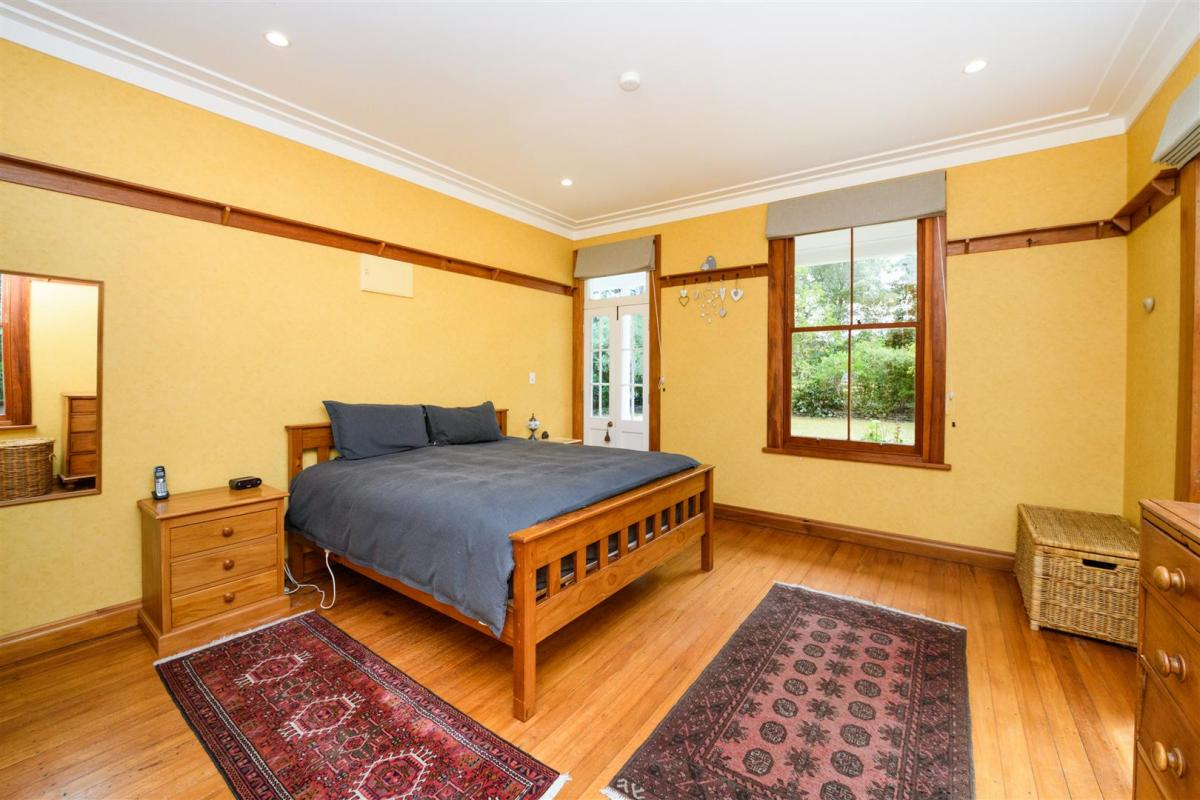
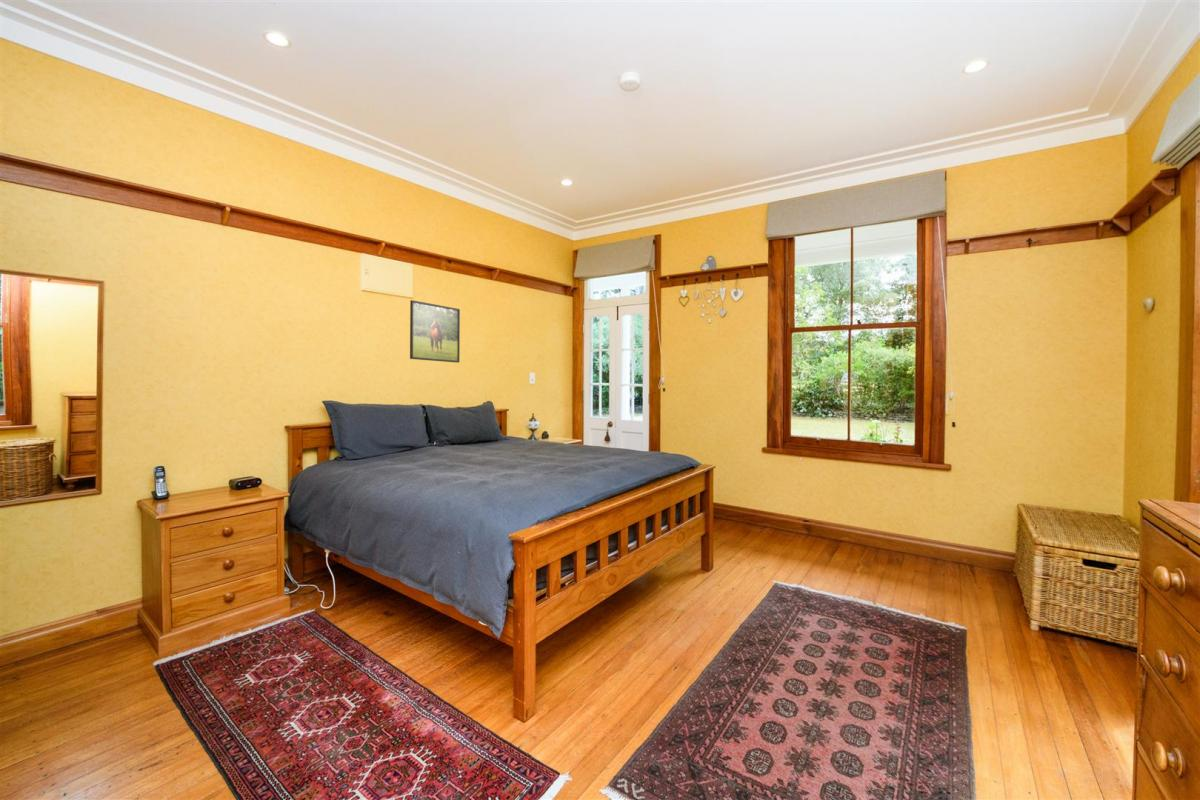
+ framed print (436, 332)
